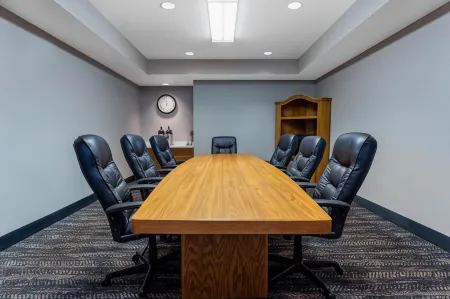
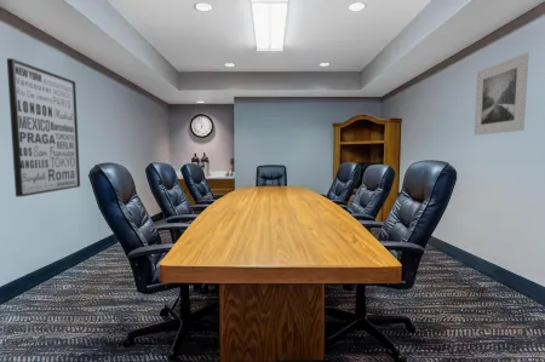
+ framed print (498, 98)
+ wall art (48, 132)
